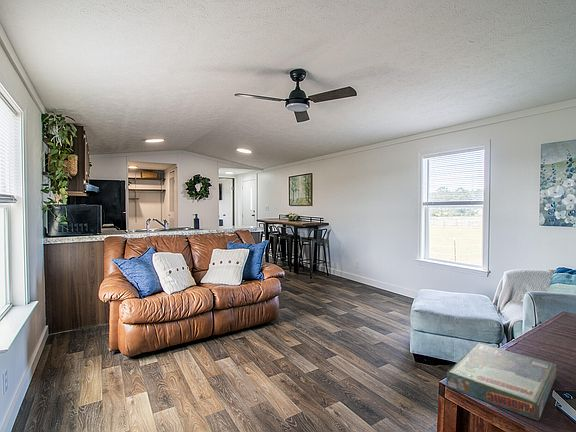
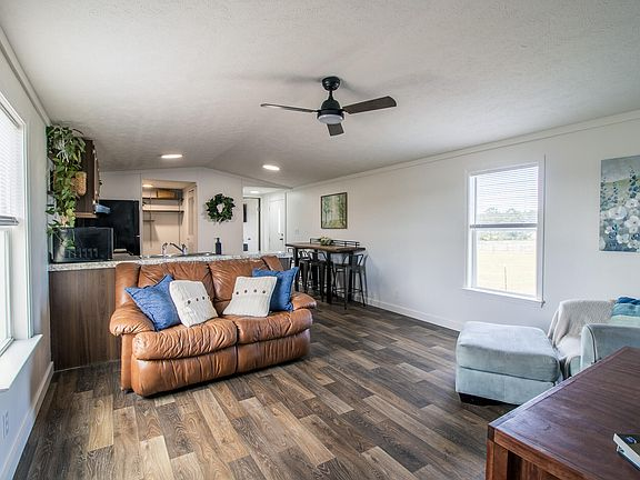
- board game (502, 374)
